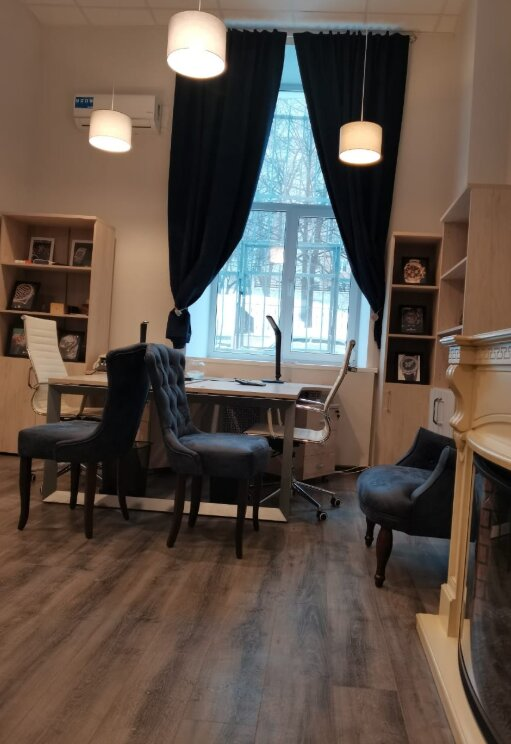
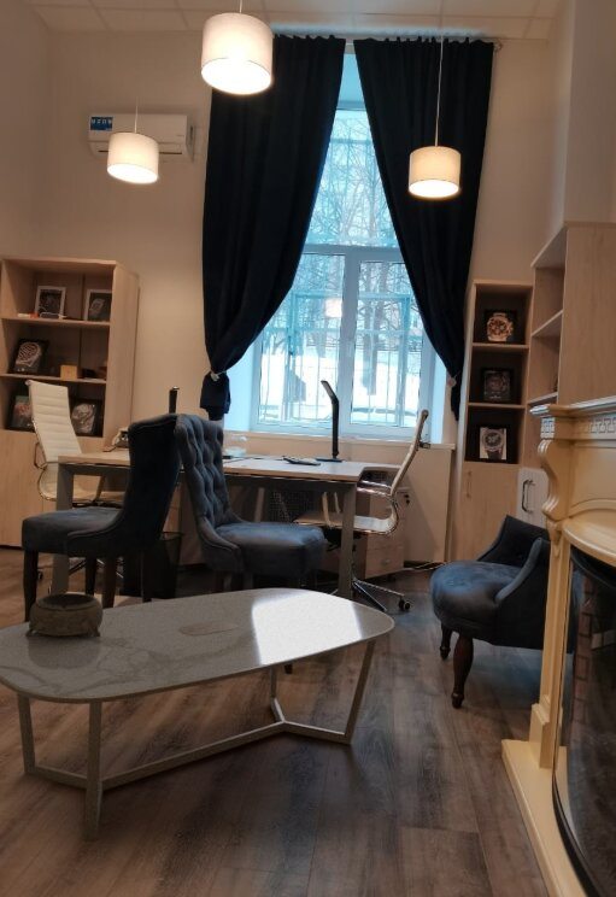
+ decorative bowl (64, 614)
+ coffee table (201, 684)
